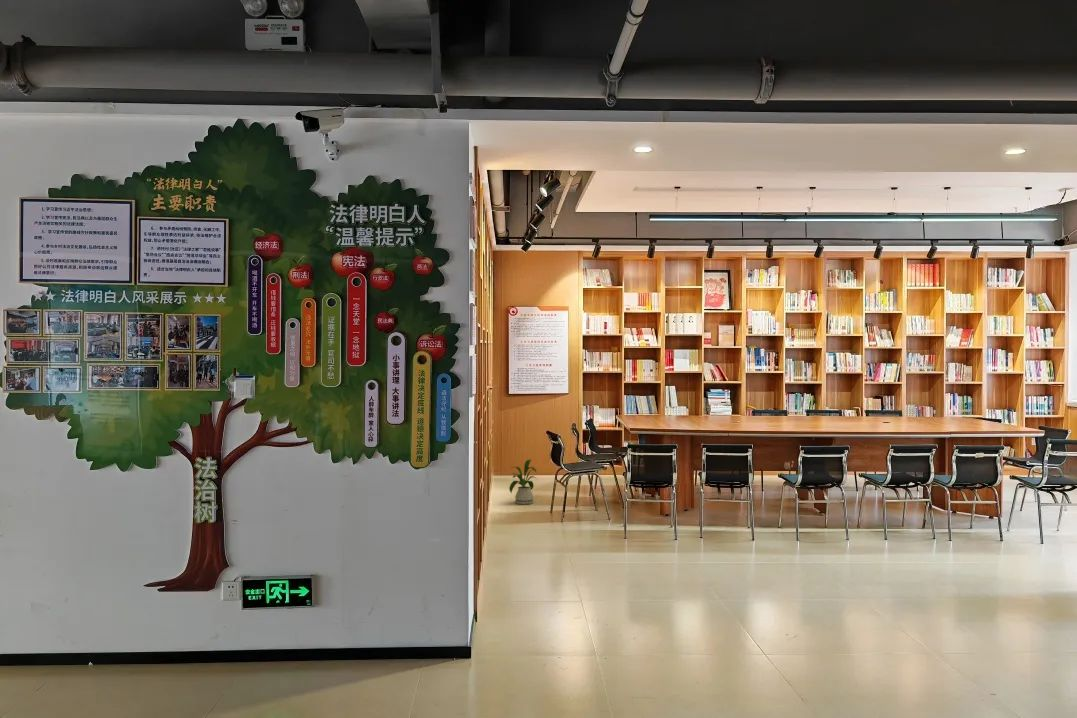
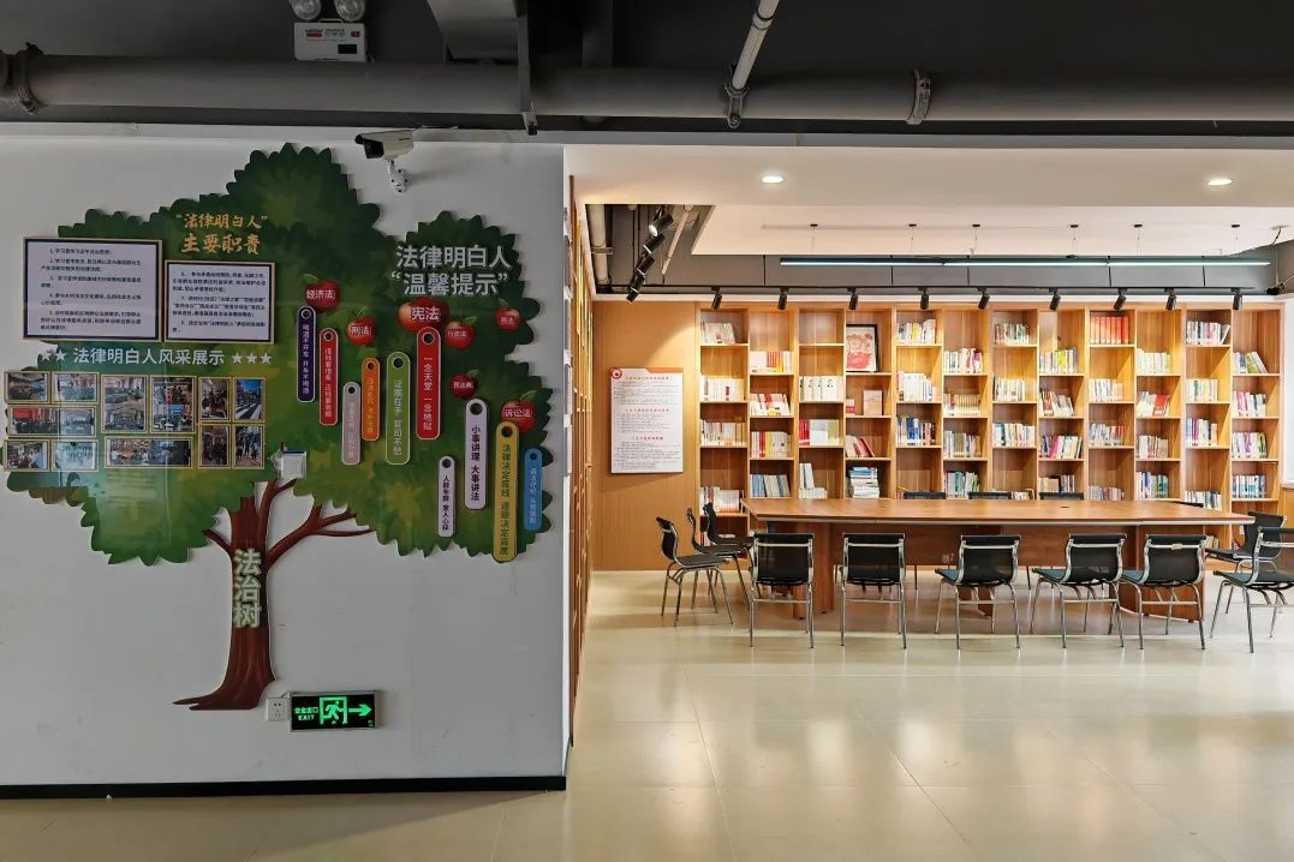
- house plant (520, 482)
